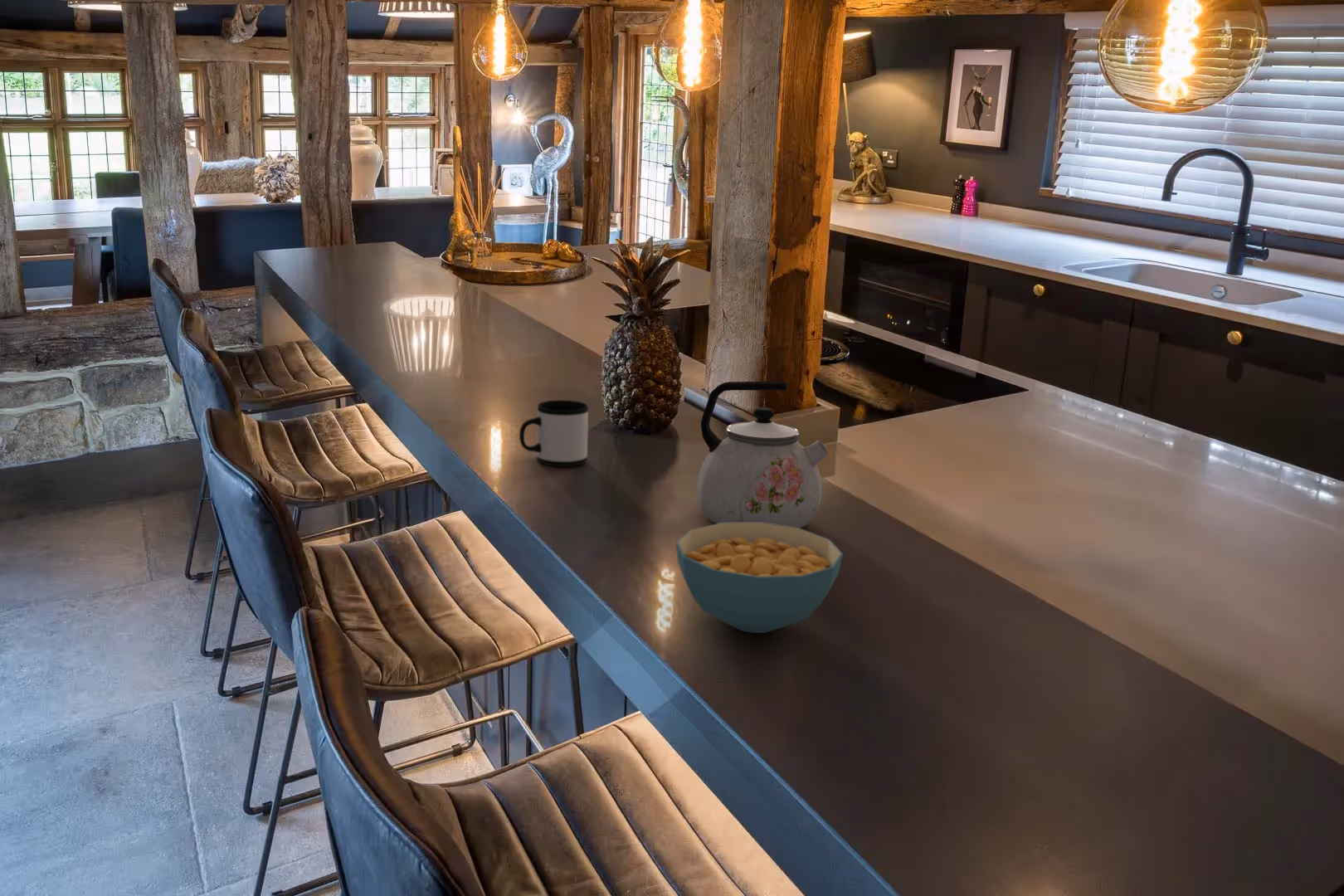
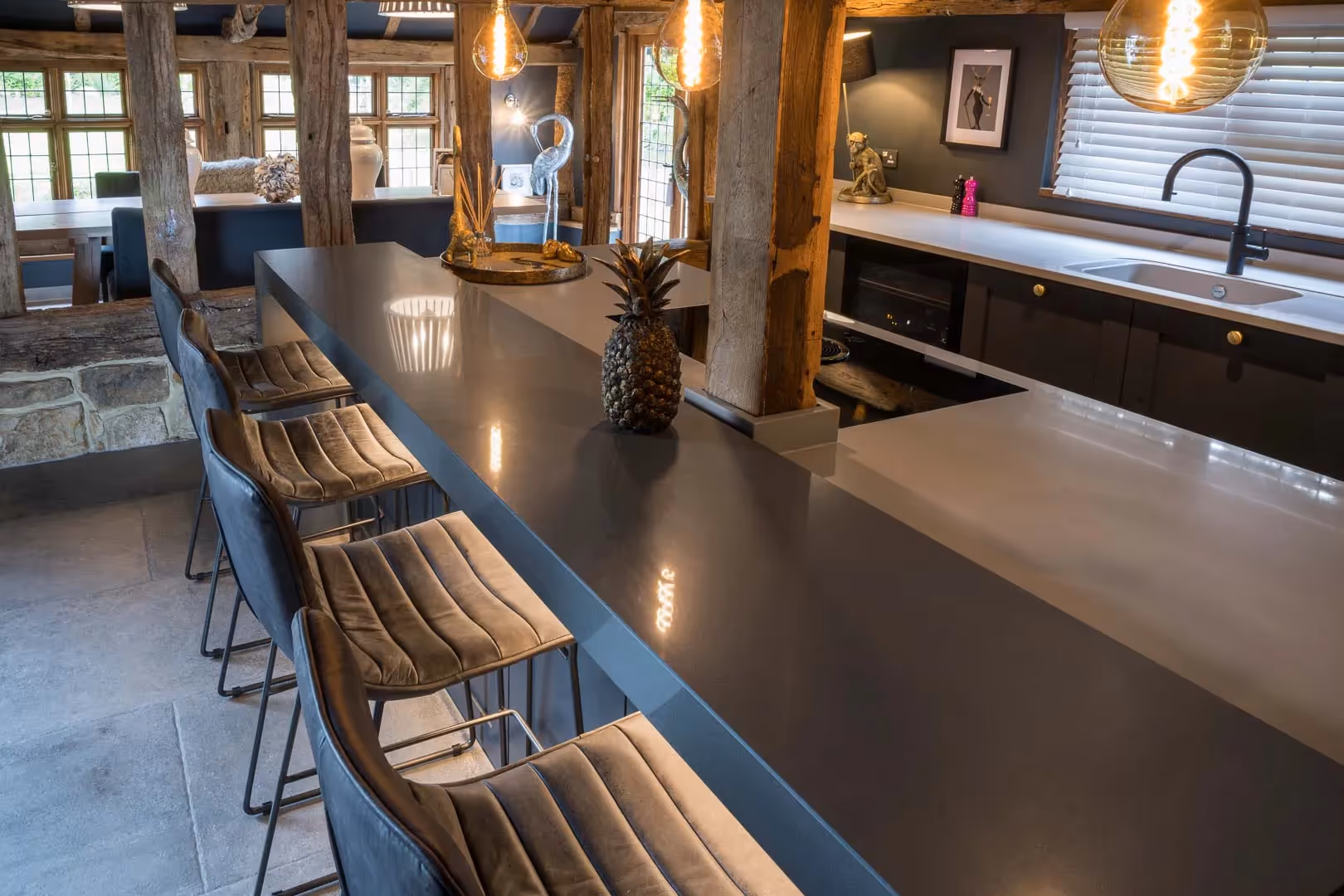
- kettle (762, 452)
- cereal bowl (756, 586)
- mug (553, 433)
